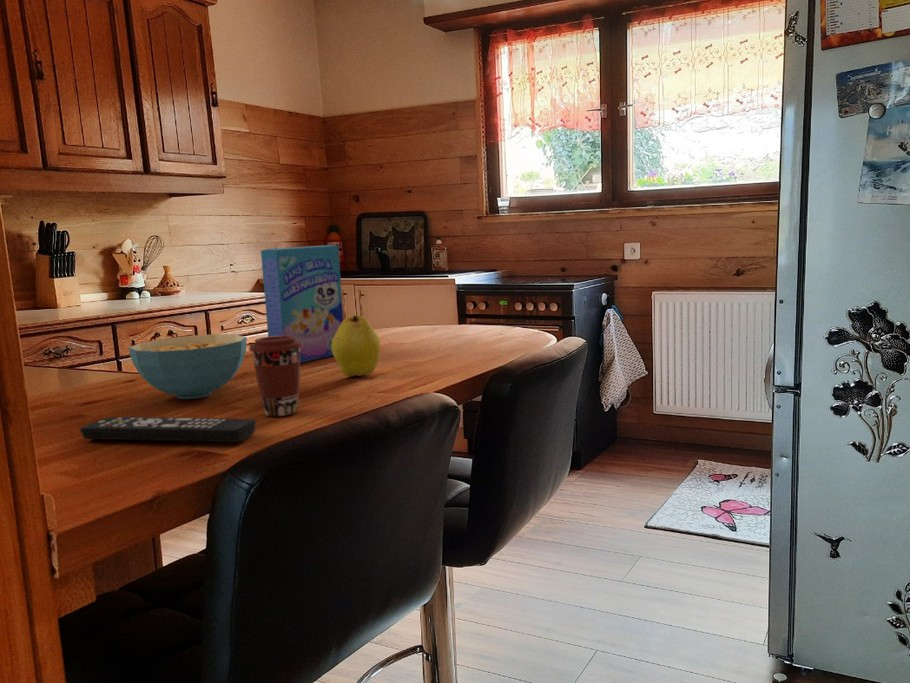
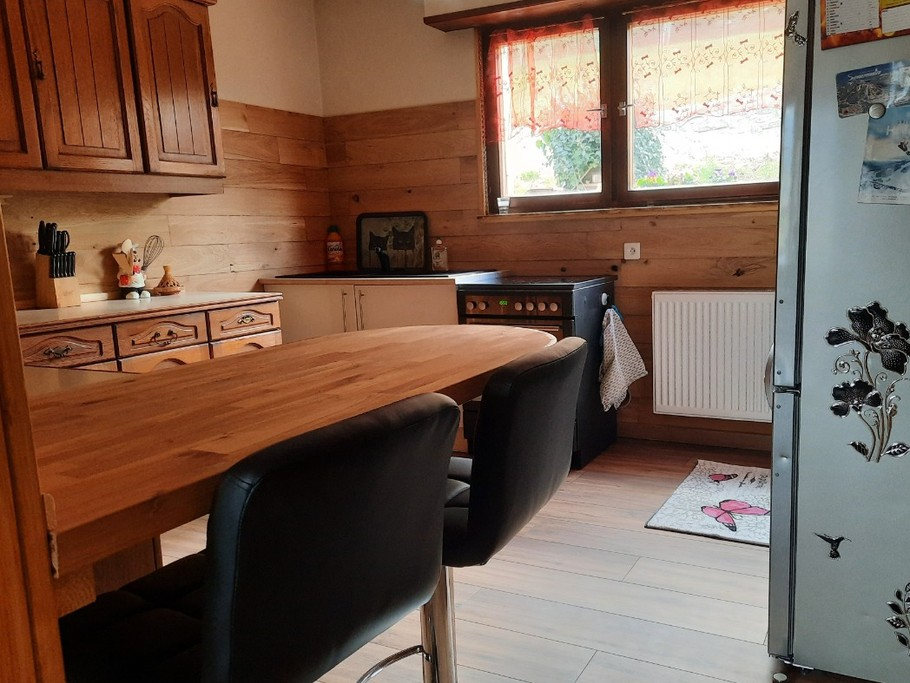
- cereal box (305, 303)
- cereal bowl (191, 368)
- coffee cup (278, 375)
- remote control (168, 429)
- fruit (356, 344)
